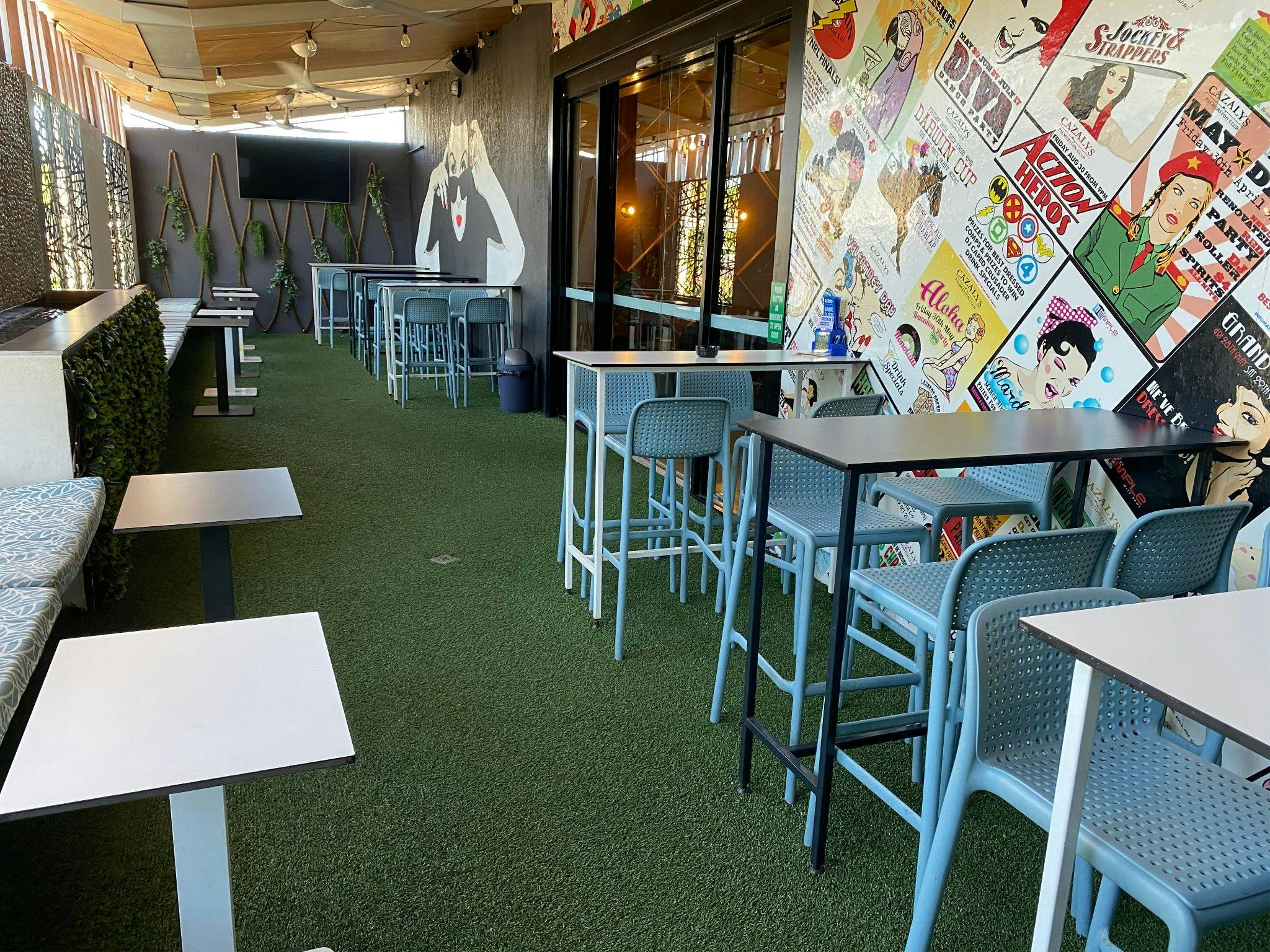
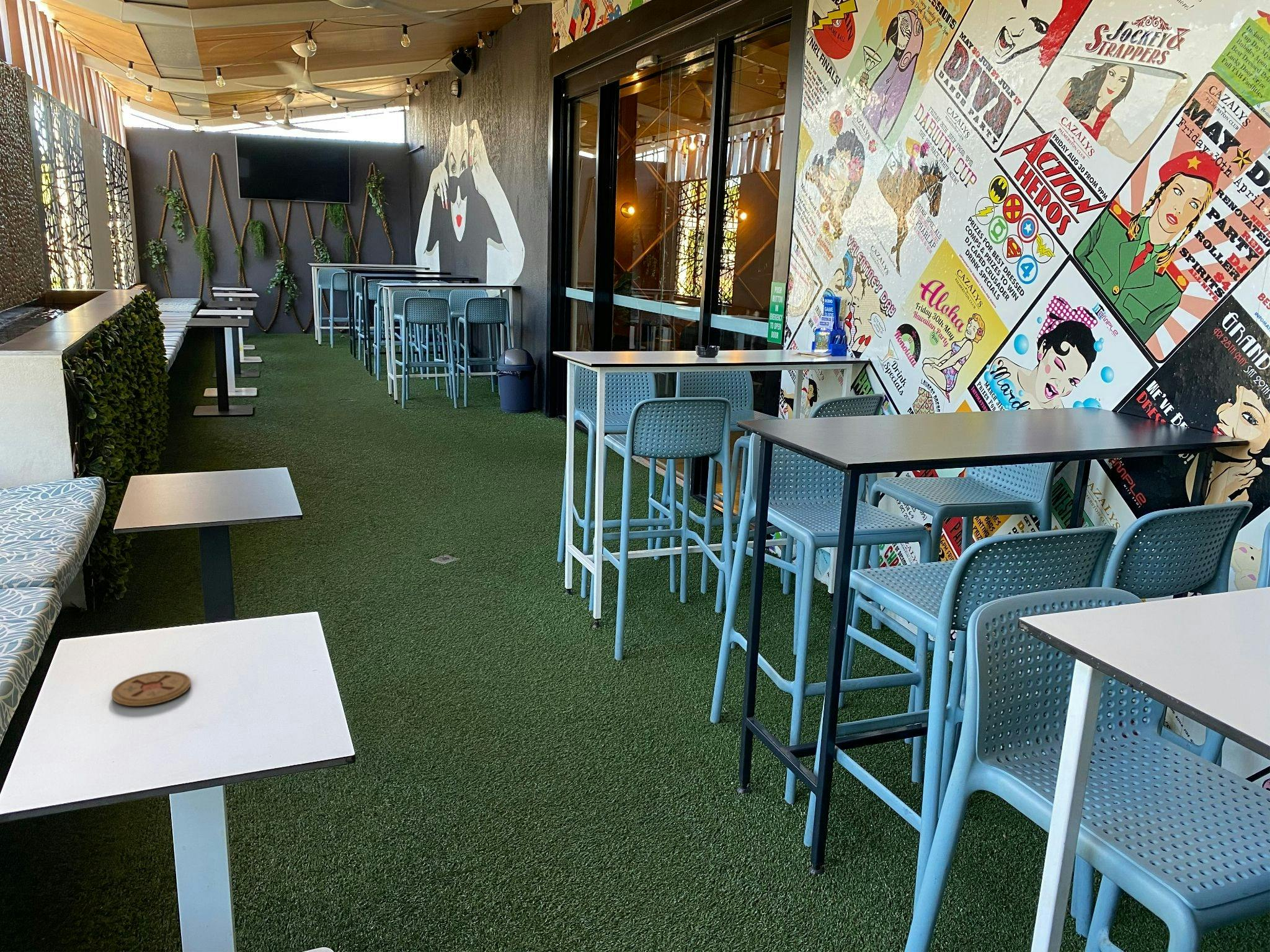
+ coaster (151, 687)
